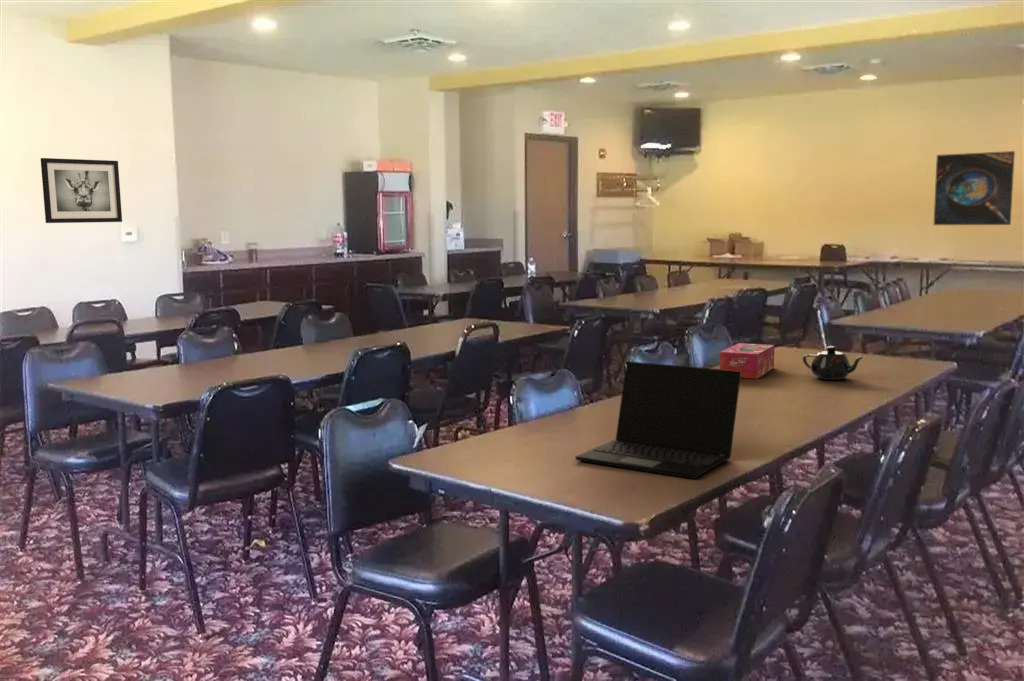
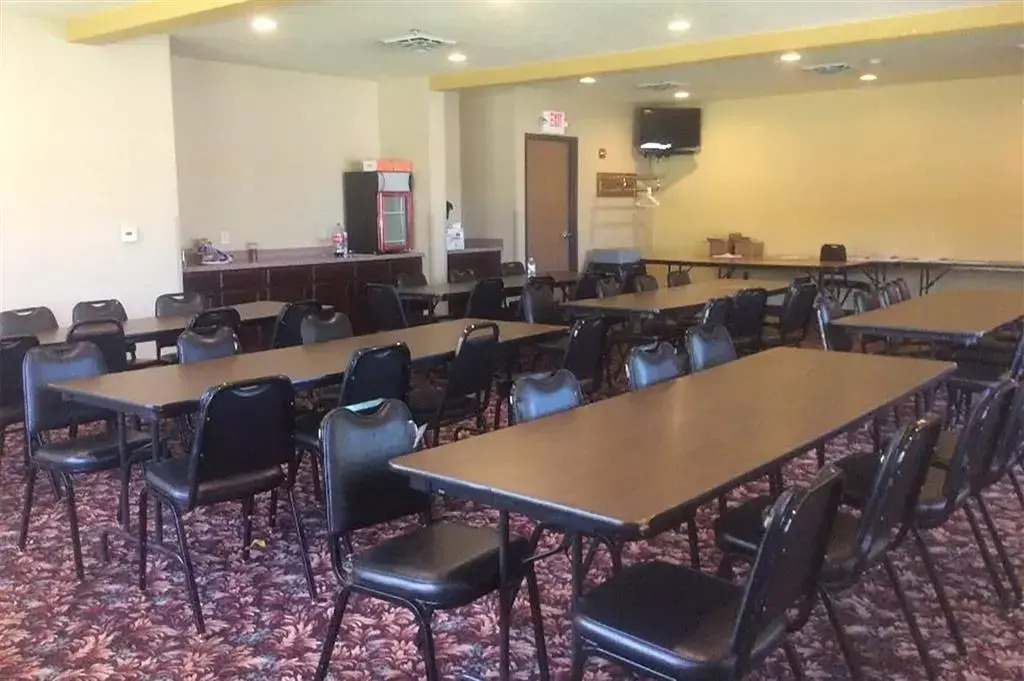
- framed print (973, 189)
- wall art (82, 191)
- tissue box (747, 360)
- laptop (658, 415)
- teapot (833, 362)
